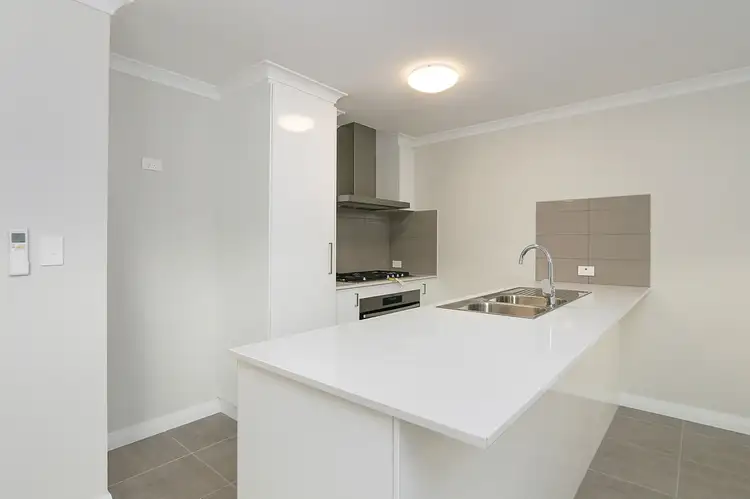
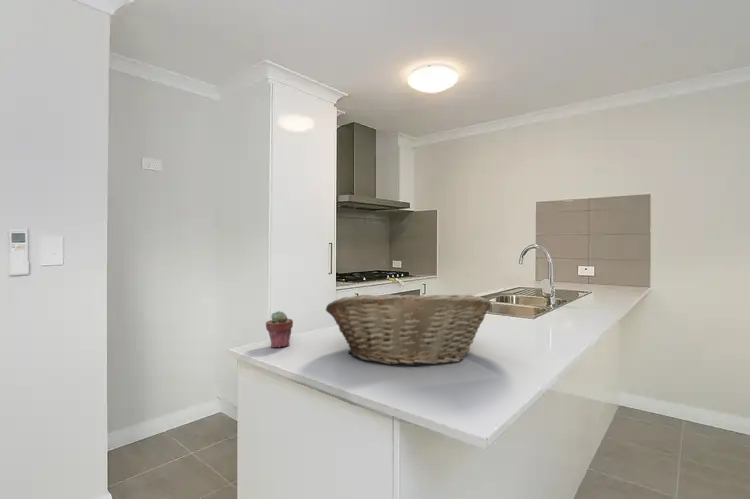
+ potted succulent (279, 328)
+ fruit basket (407, 321)
